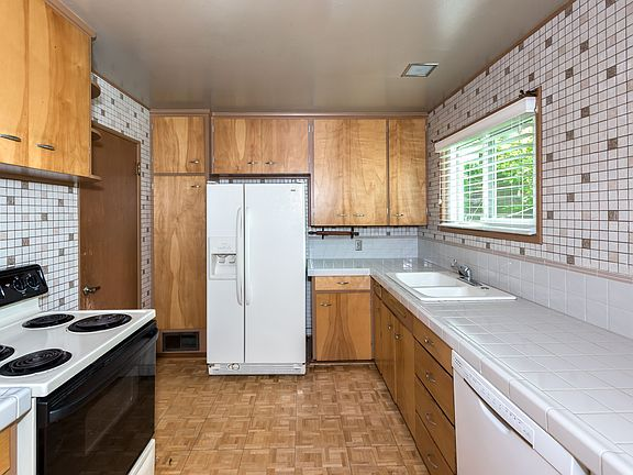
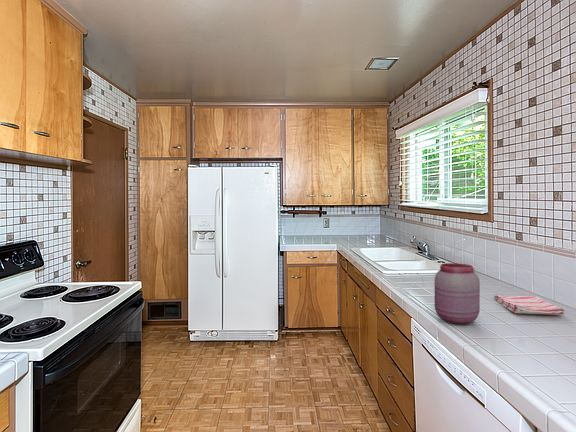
+ jar (456, 292)
+ dish towel (526, 302)
